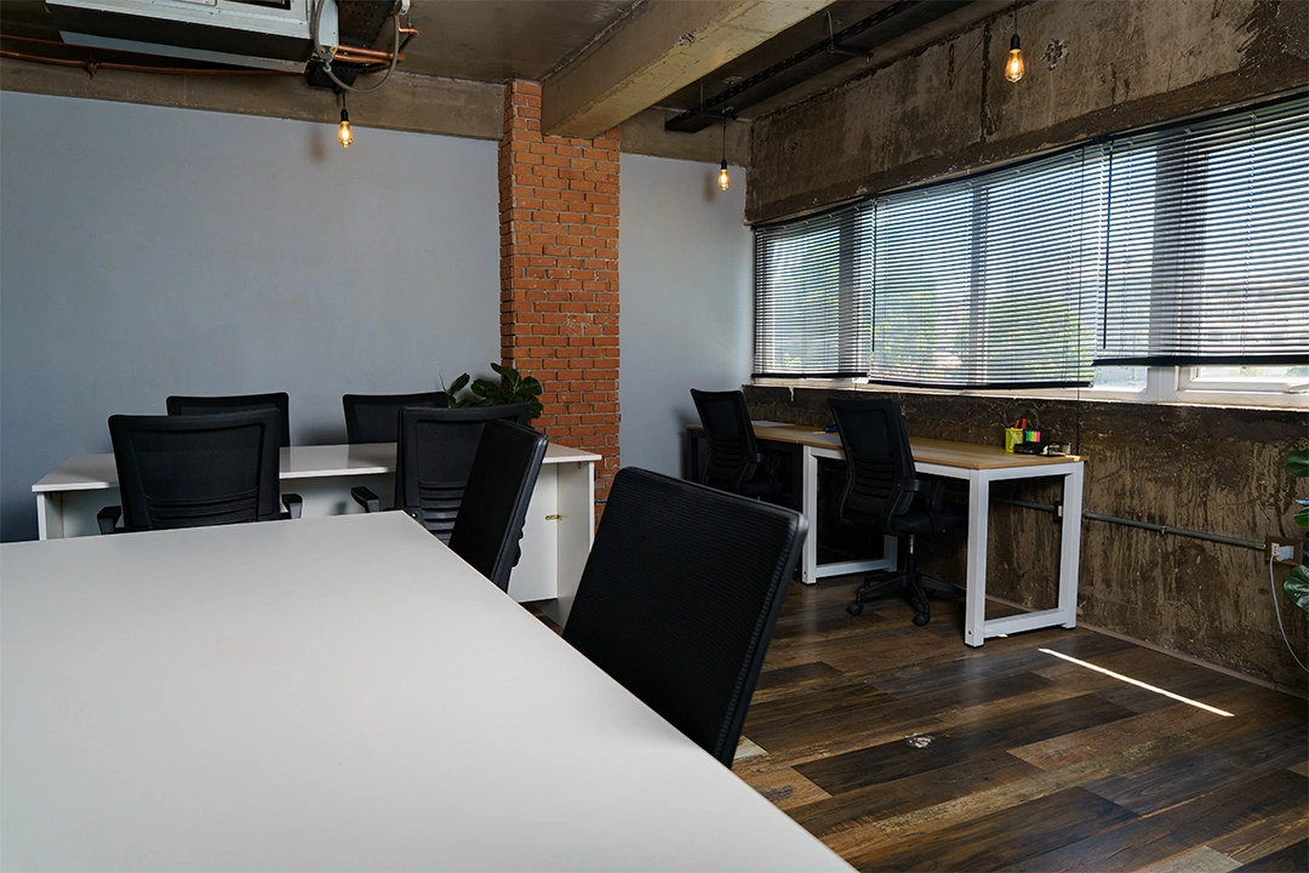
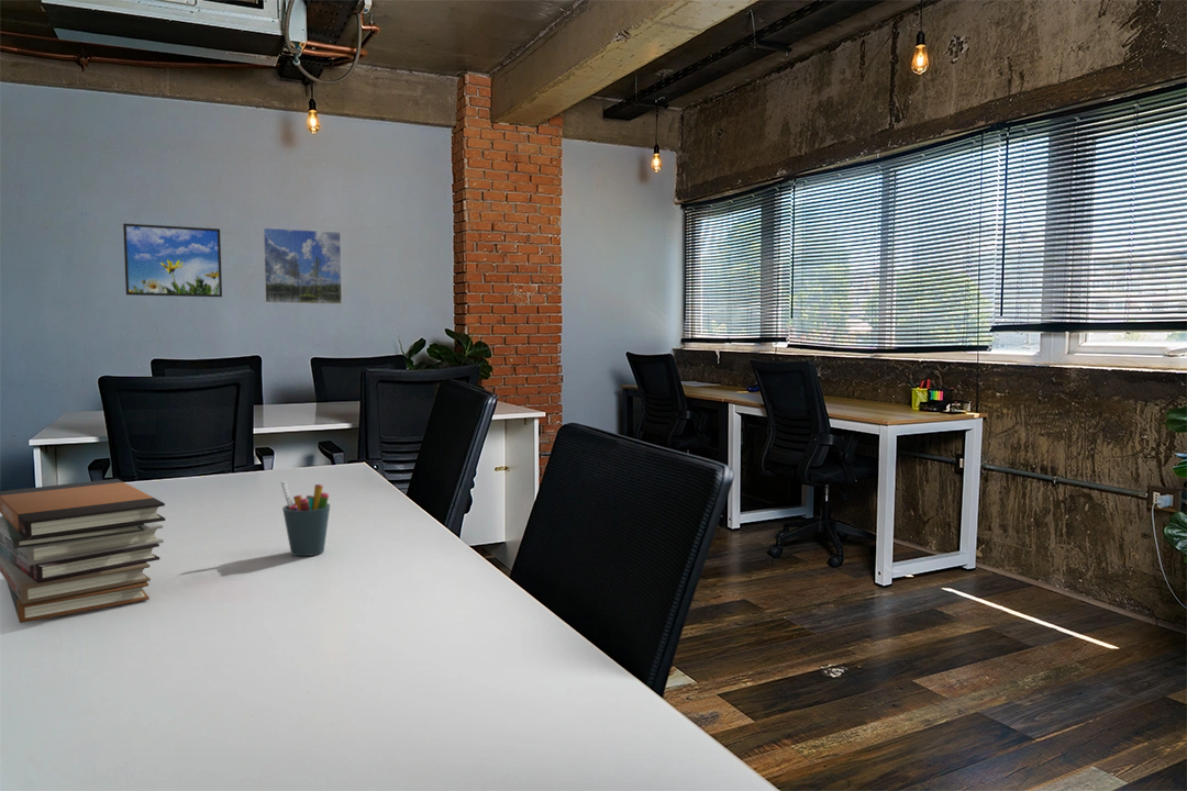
+ pen holder (307, 516)
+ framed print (174, 260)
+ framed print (302, 266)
+ book stack (75, 542)
